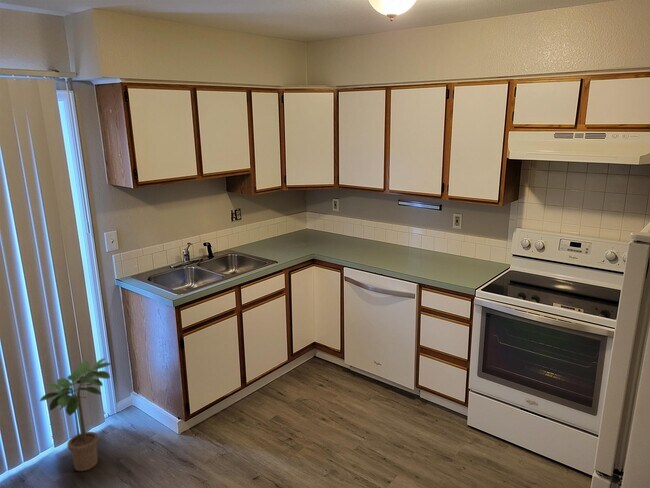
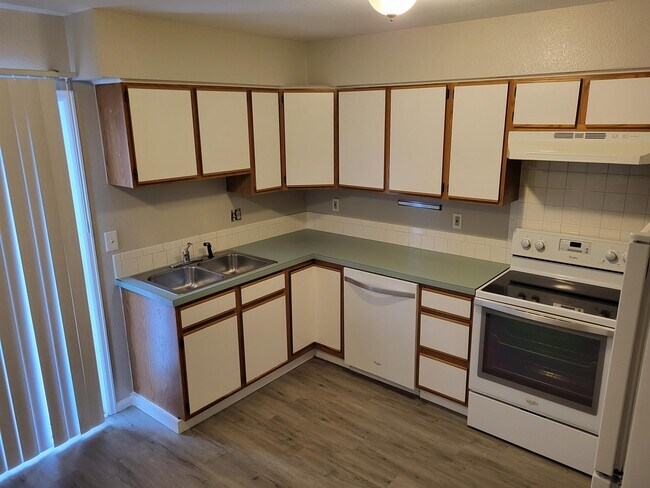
- potted plant (79, 413)
